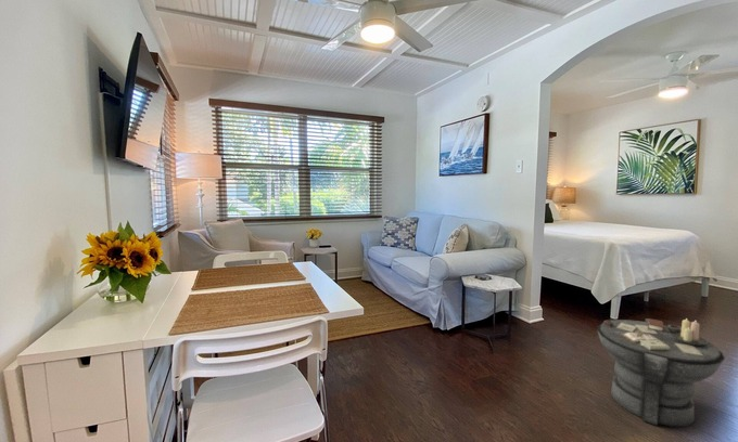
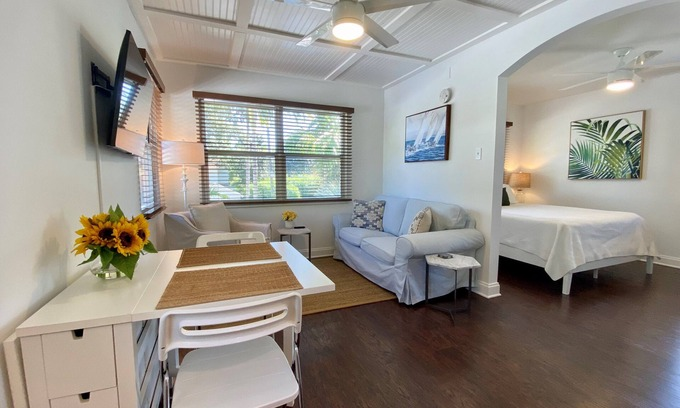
- side table (652, 360)
